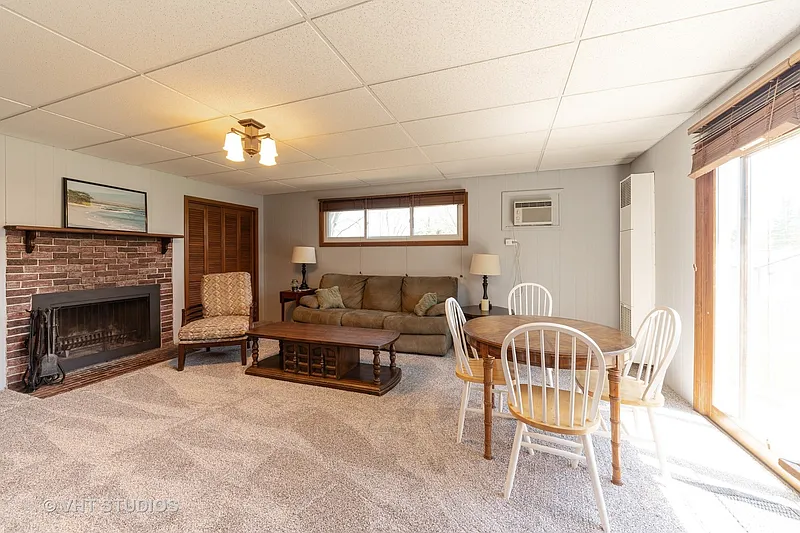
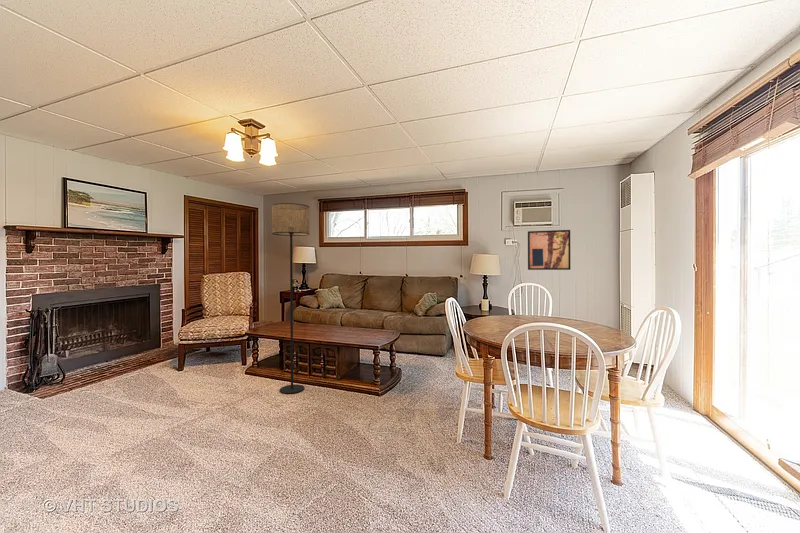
+ wall art (548, 250)
+ floor lamp (291, 297)
